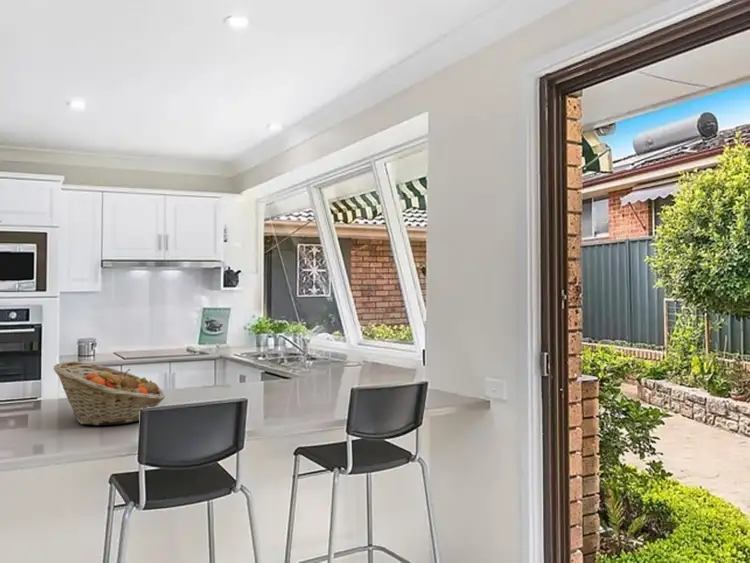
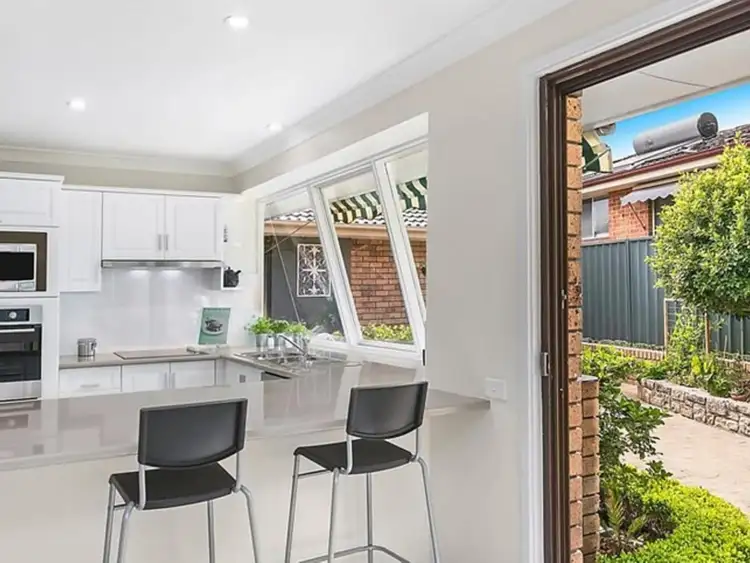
- fruit basket (110, 389)
